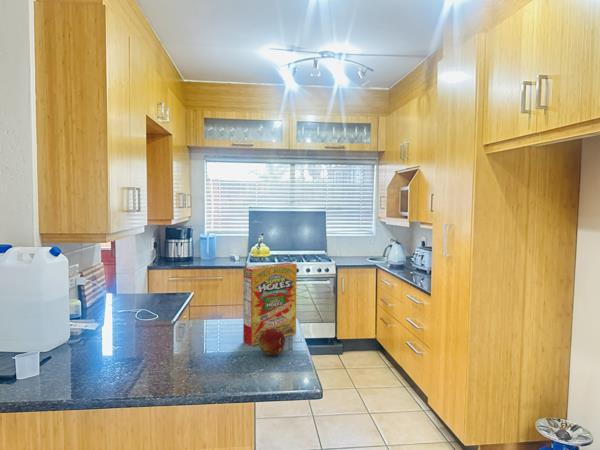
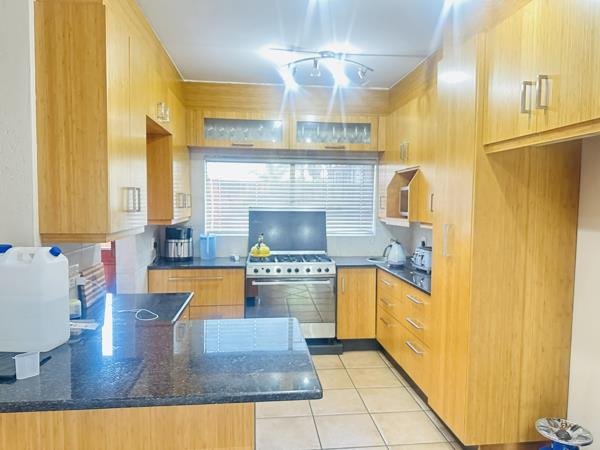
- cereal box (270, 301)
- fruit (270, 341)
